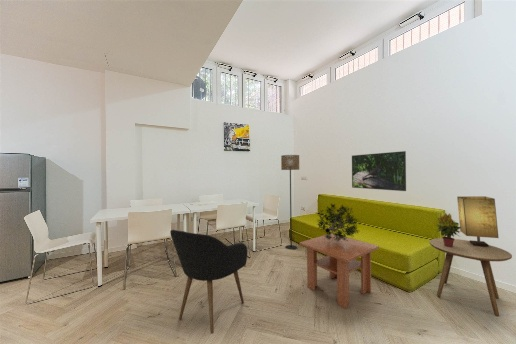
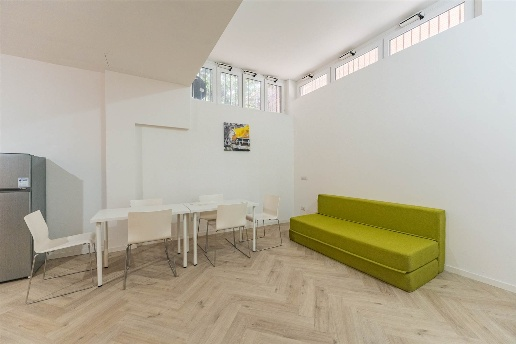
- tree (336, 223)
- coffee table (338, 266)
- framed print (376, 171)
- armchair (209, 265)
- potted plant (447, 229)
- floor lamp (290, 201)
- table lamp (478, 221)
- side table (469, 258)
